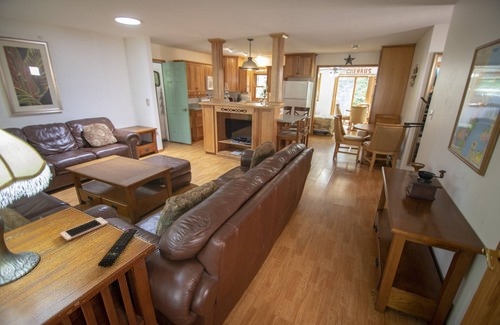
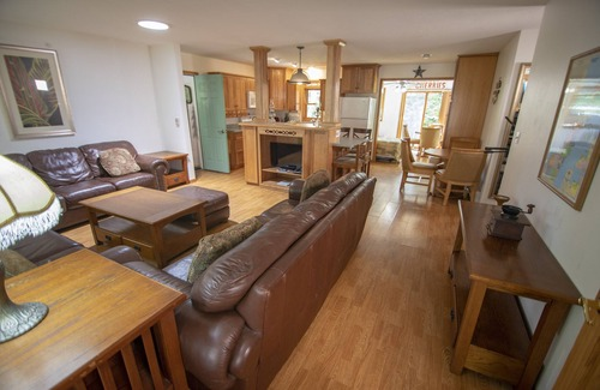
- remote control (120, 245)
- cell phone (85, 228)
